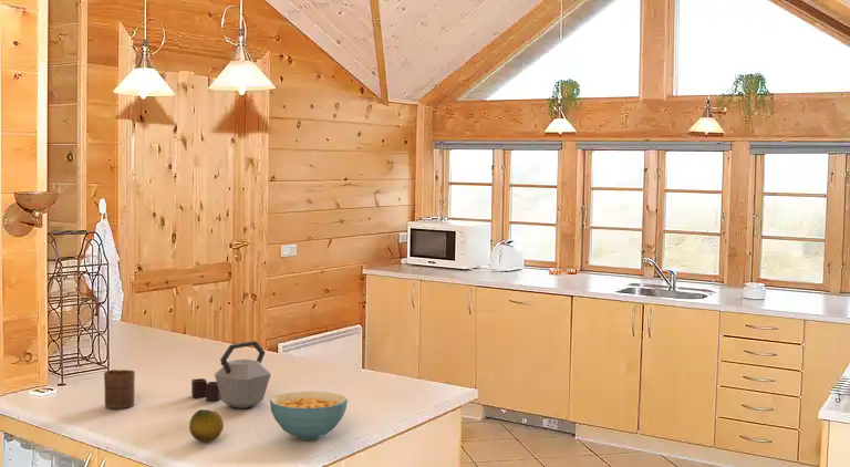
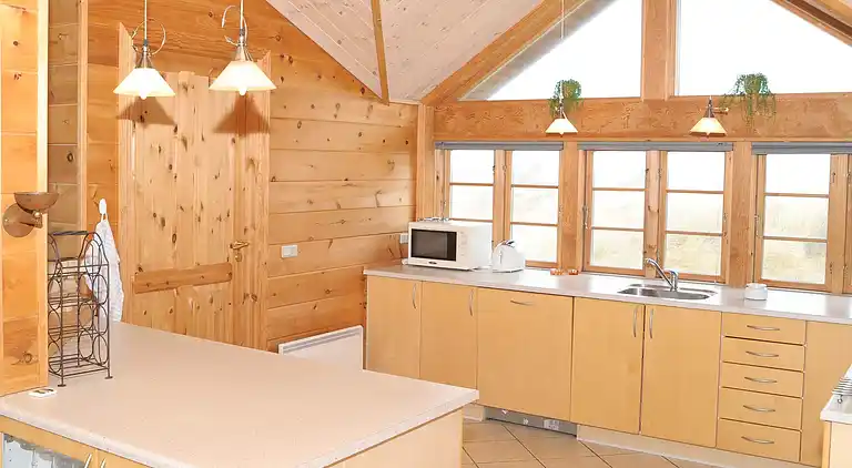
- cup (118, 388)
- kettle (225, 371)
- fruit (206, 425)
- cereal bowl (308, 417)
